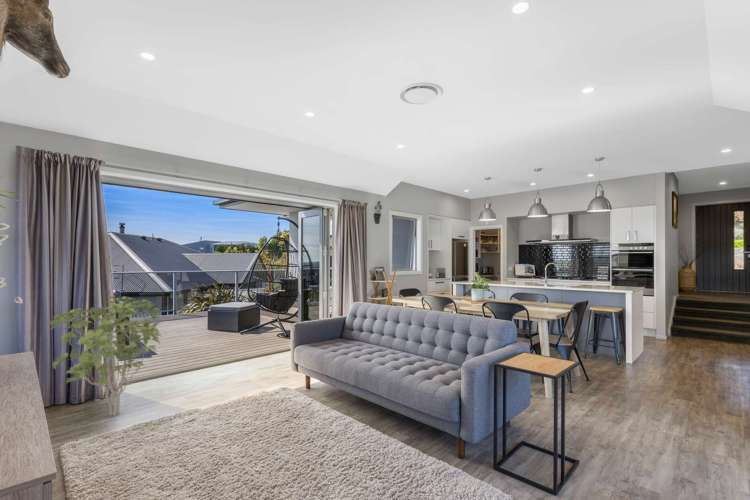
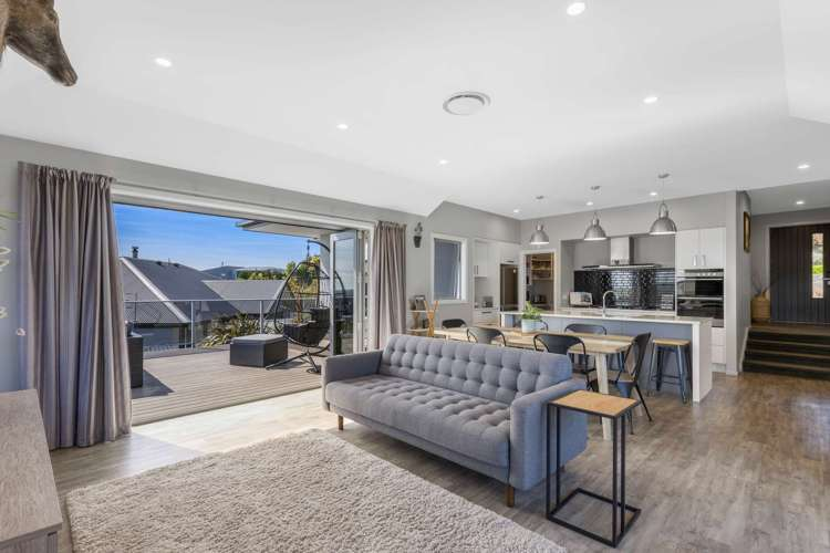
- shrub (114, 355)
